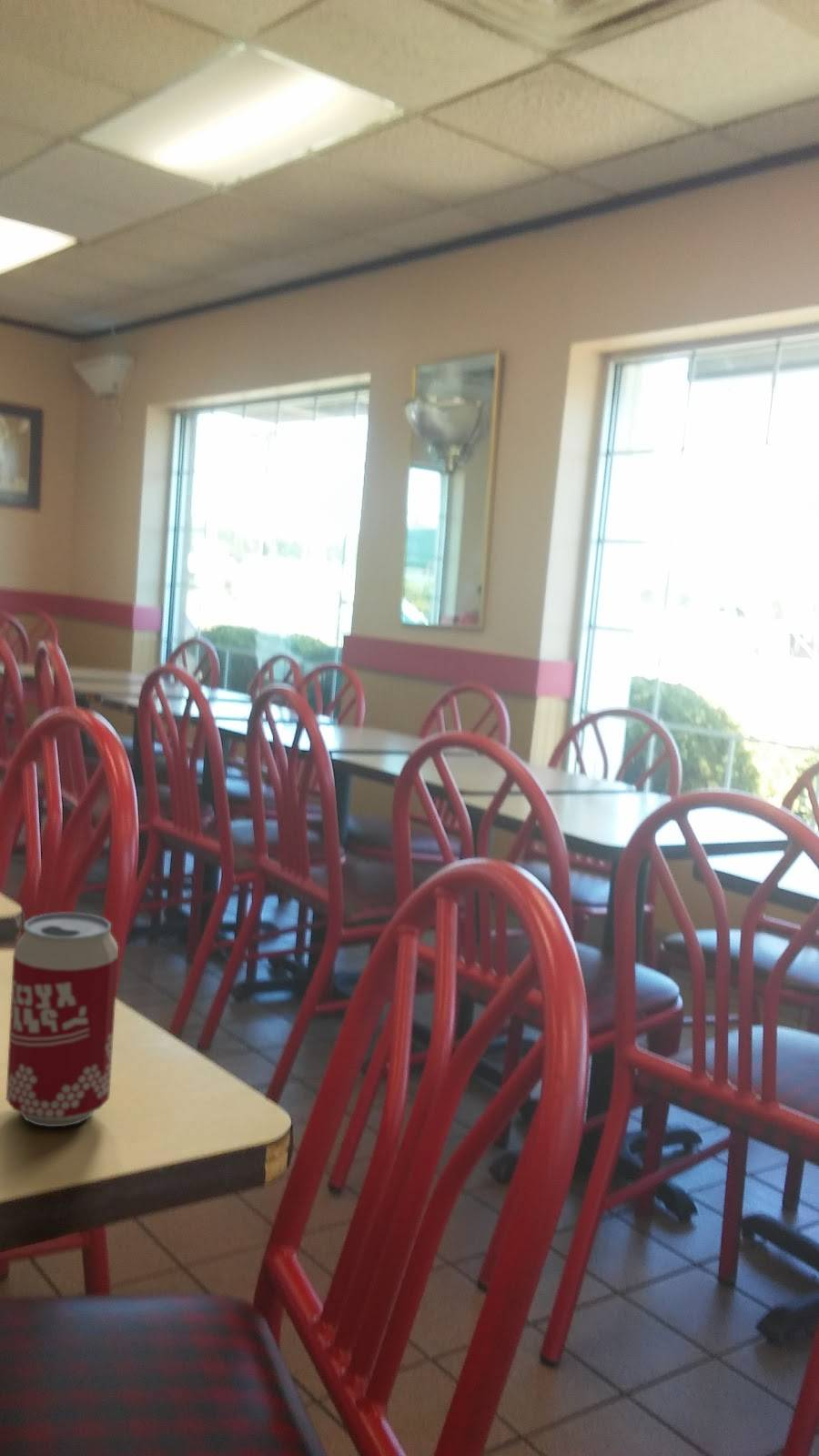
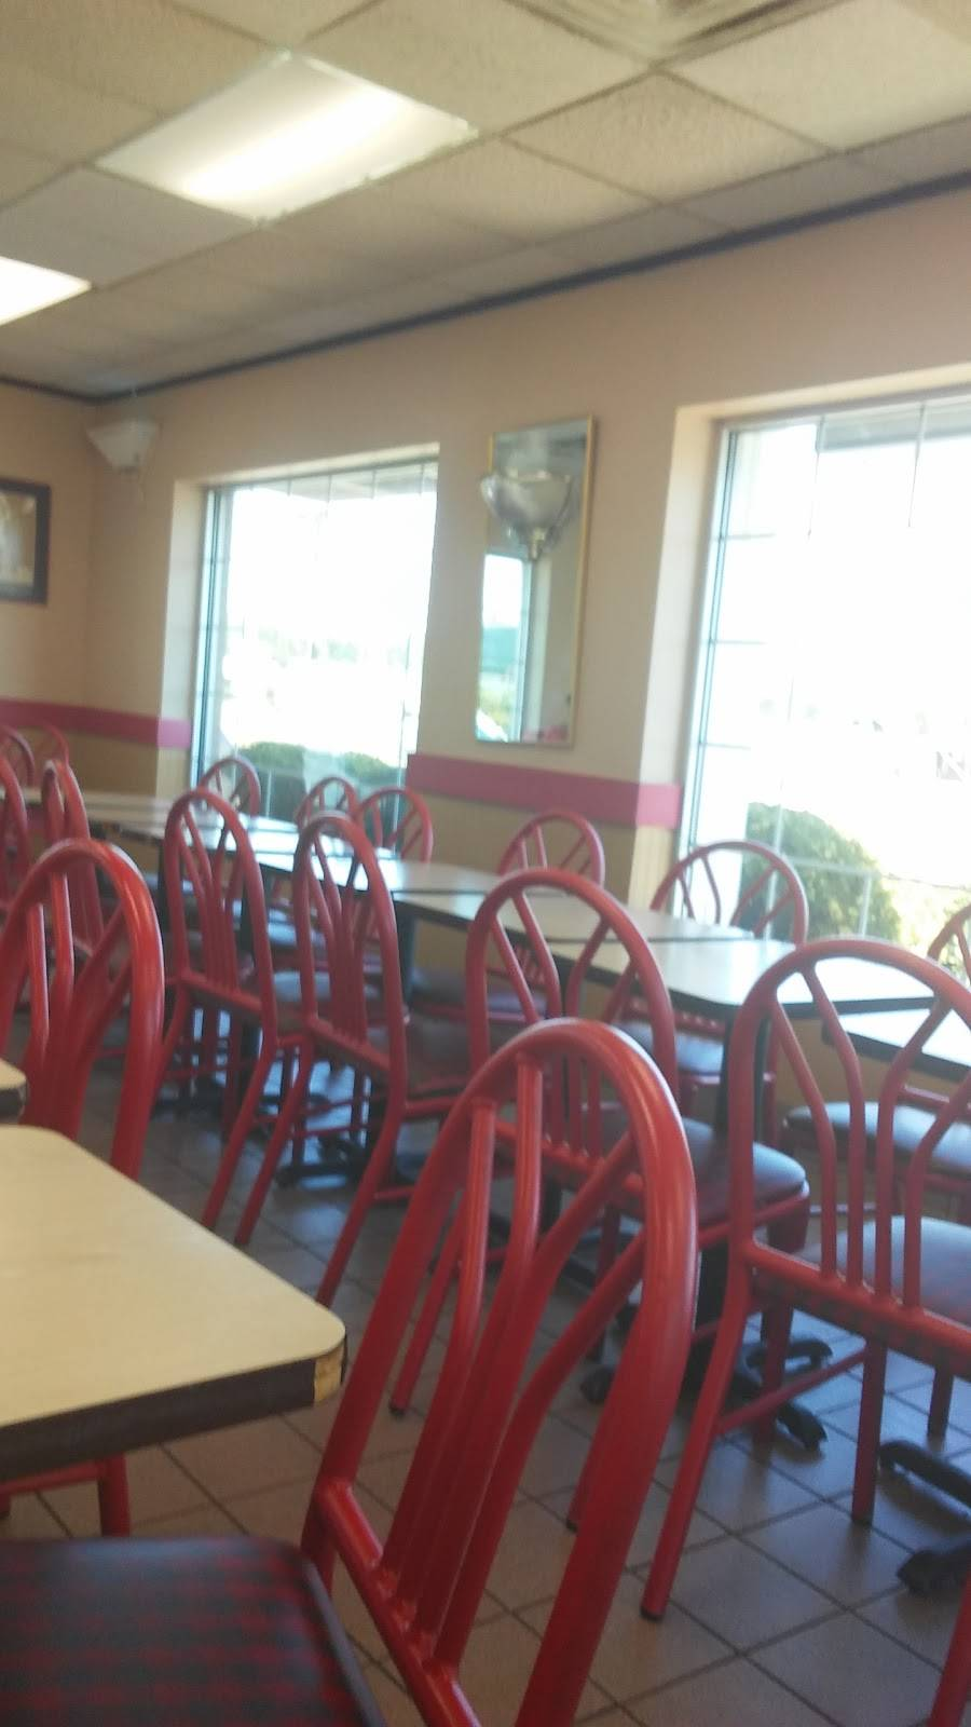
- beverage can (63, 1018)
